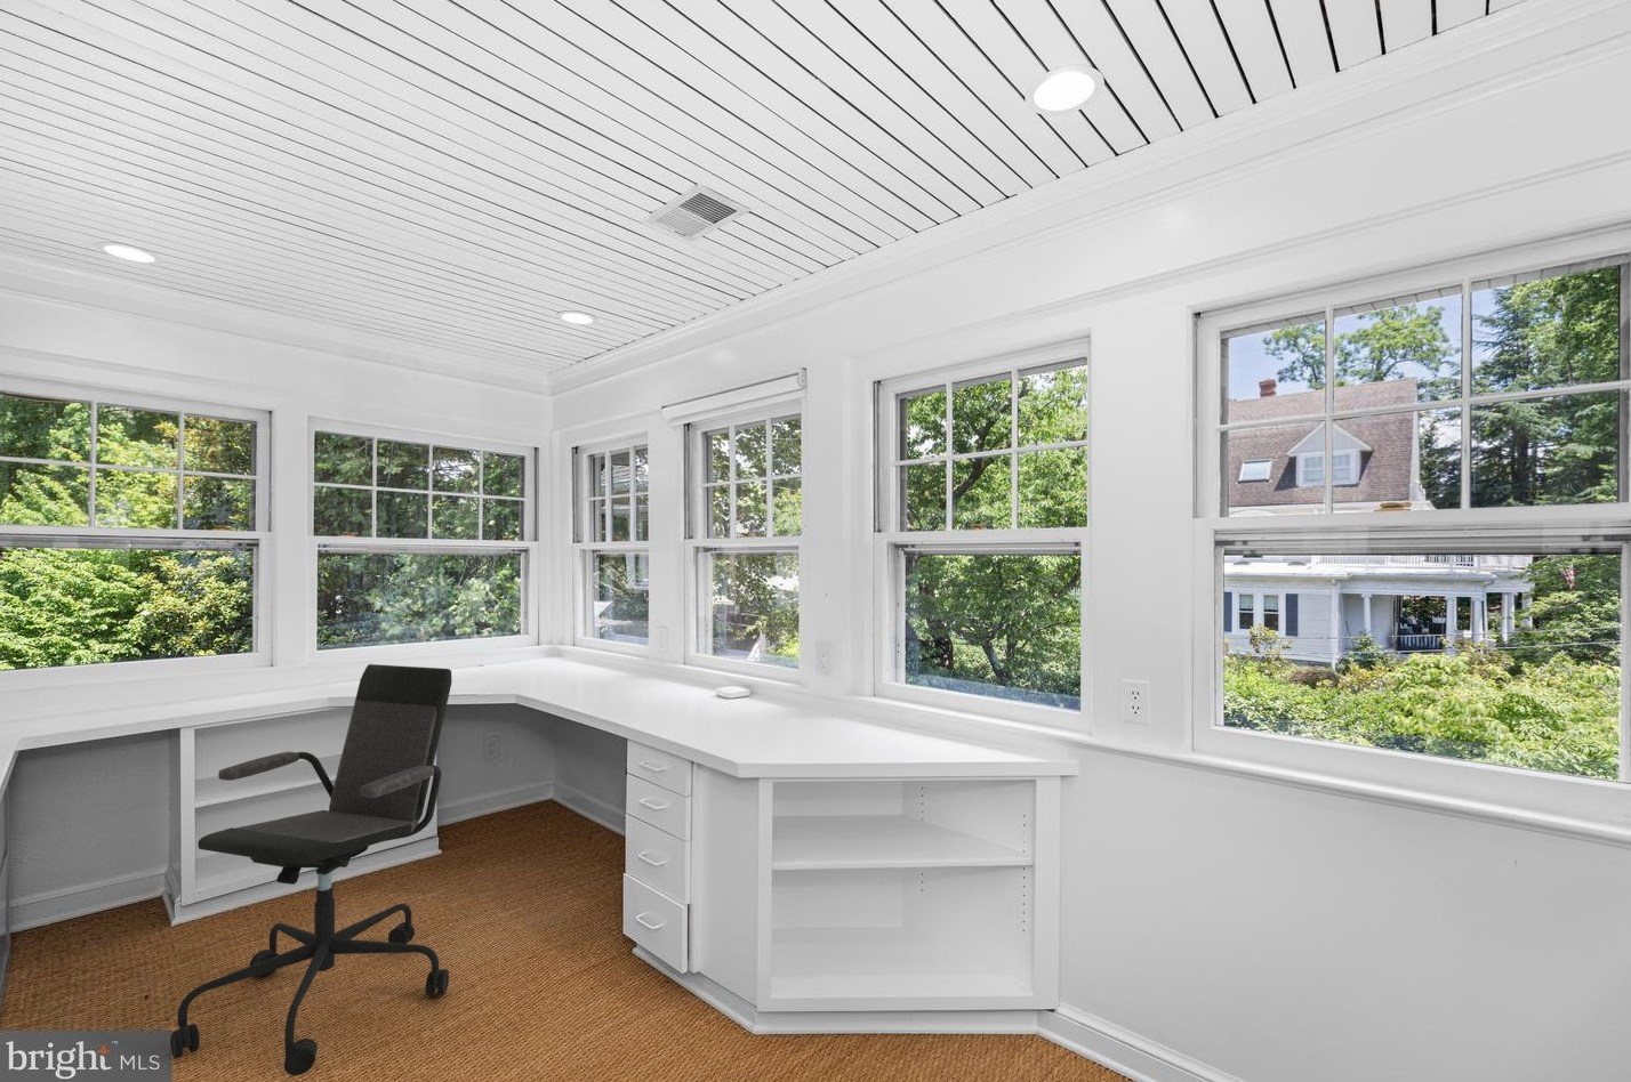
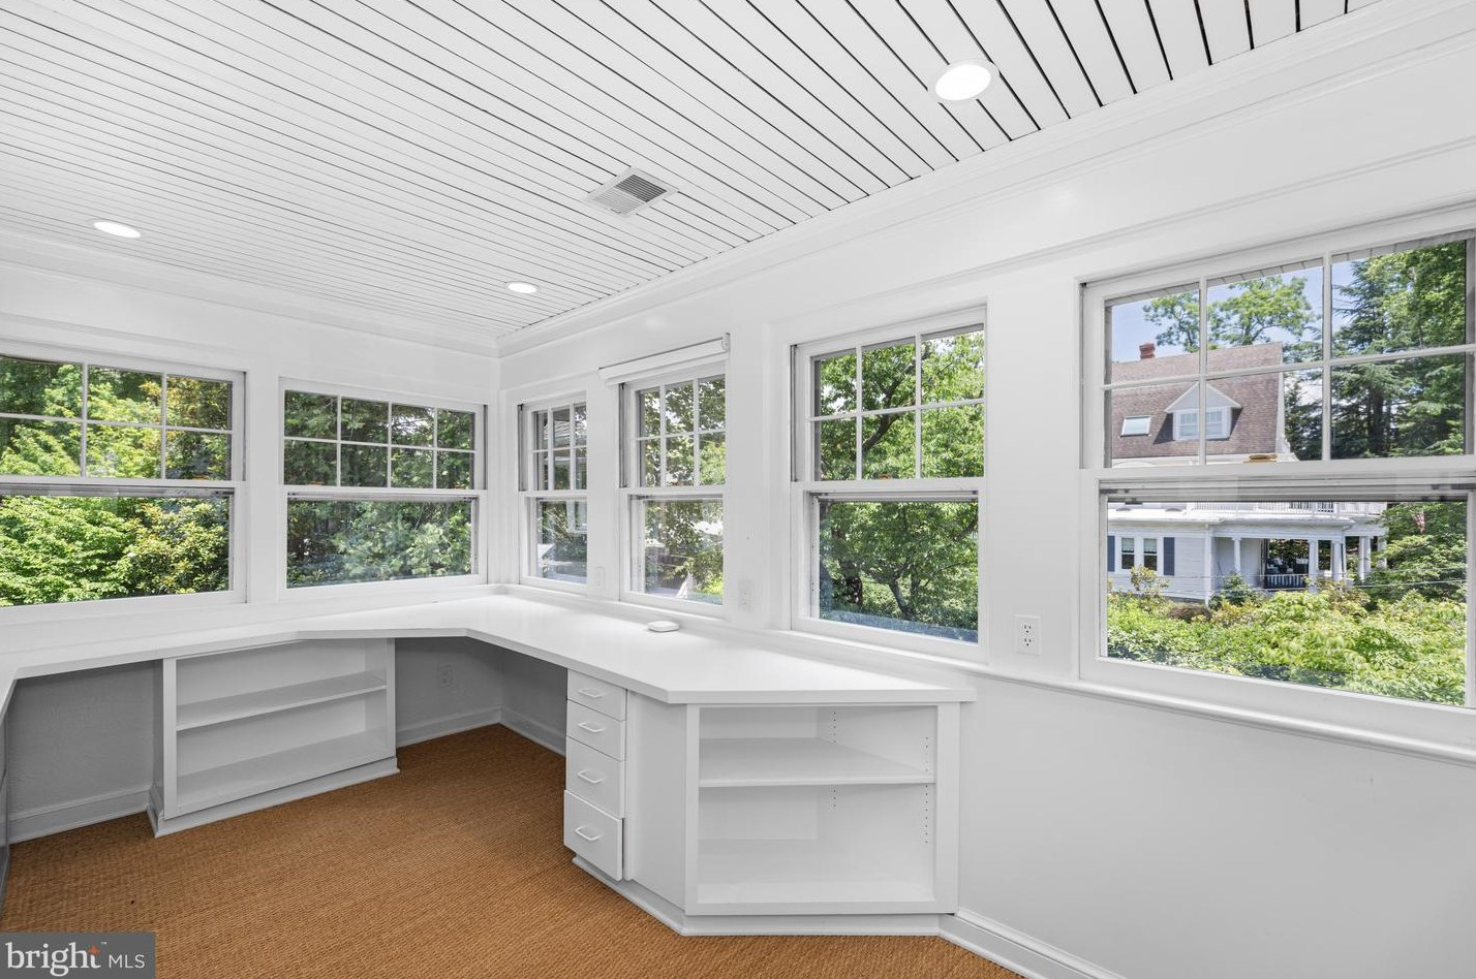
- office chair (327, 839)
